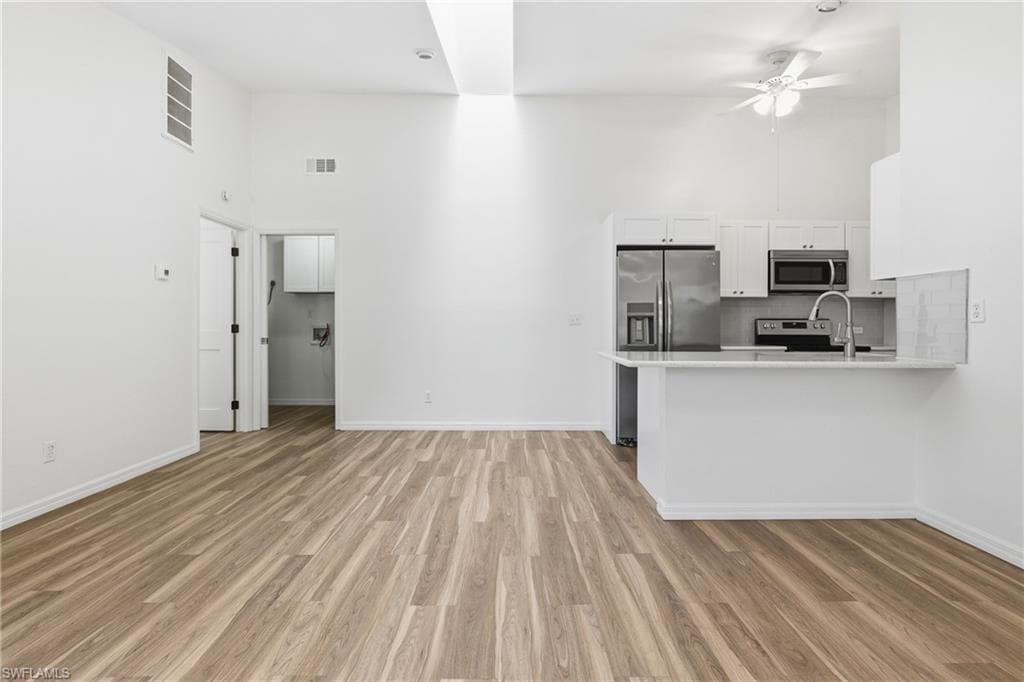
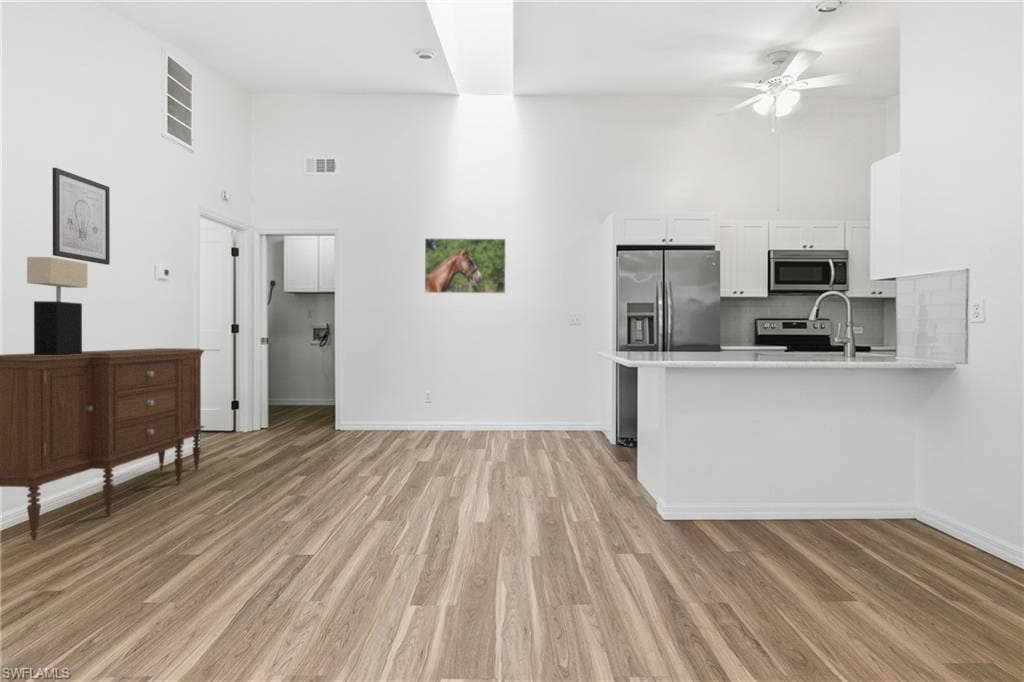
+ sideboard (117, 425)
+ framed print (465, 265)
+ wall art (82, 219)
+ table lamp (58, 307)
